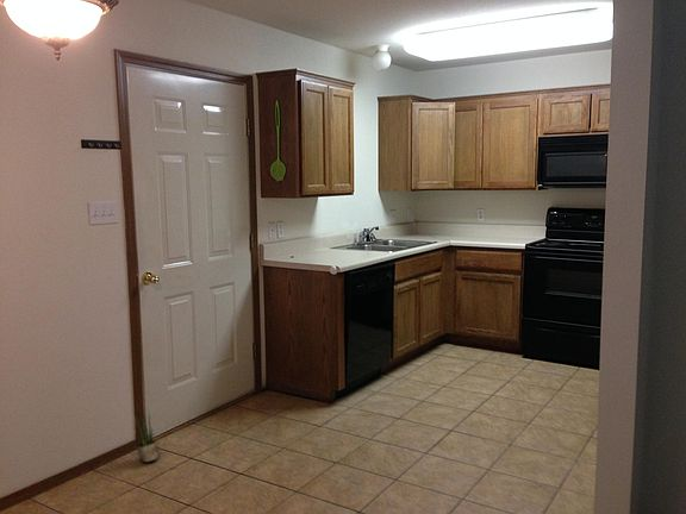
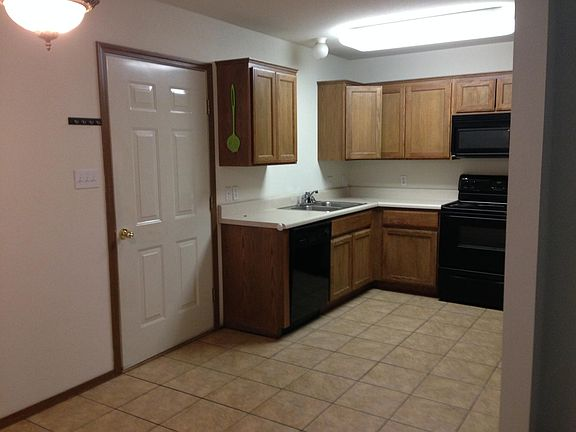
- potted plant (145, 435)
